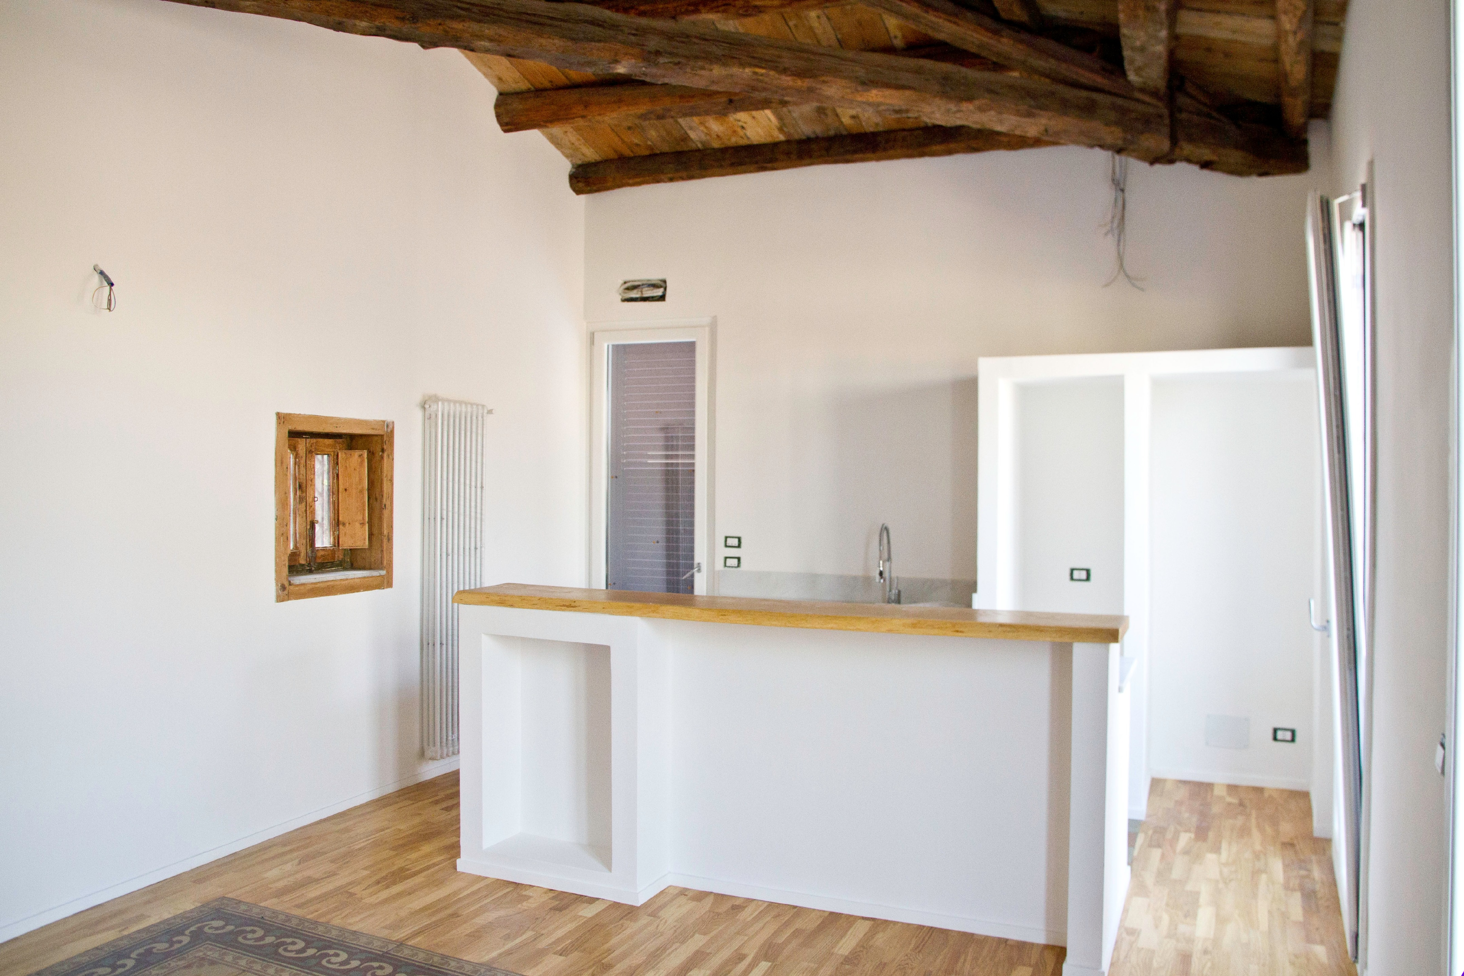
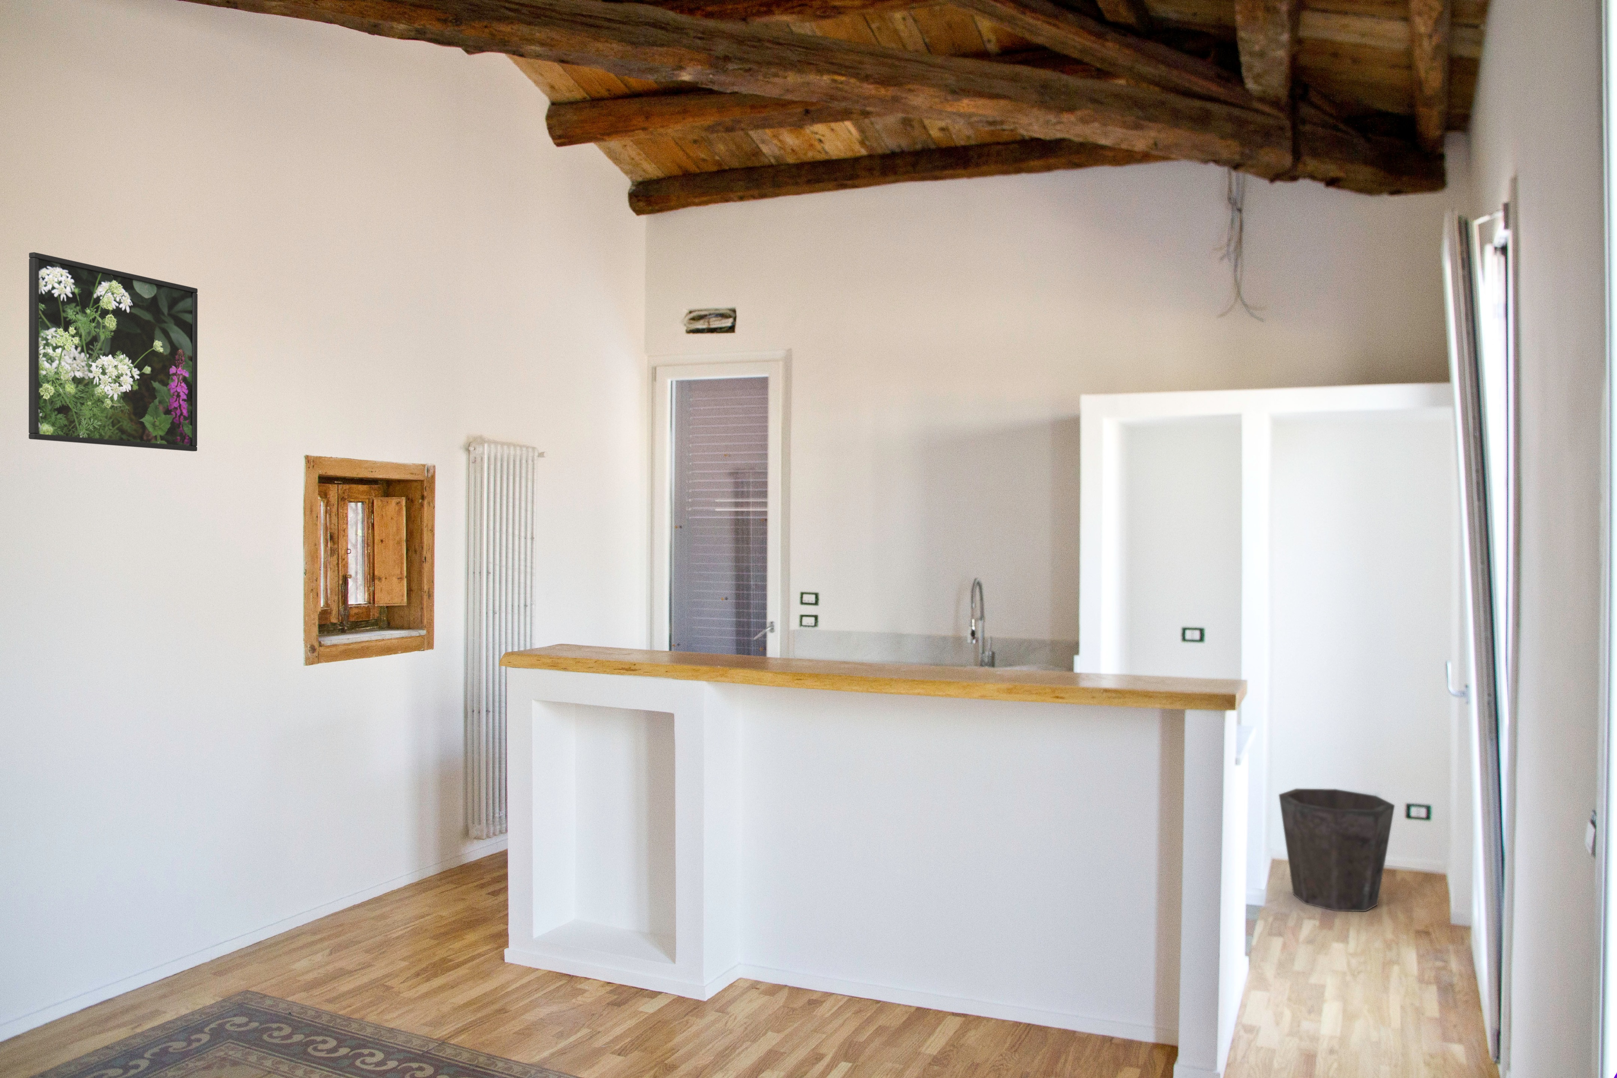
+ waste bin (1335, 849)
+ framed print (118, 359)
